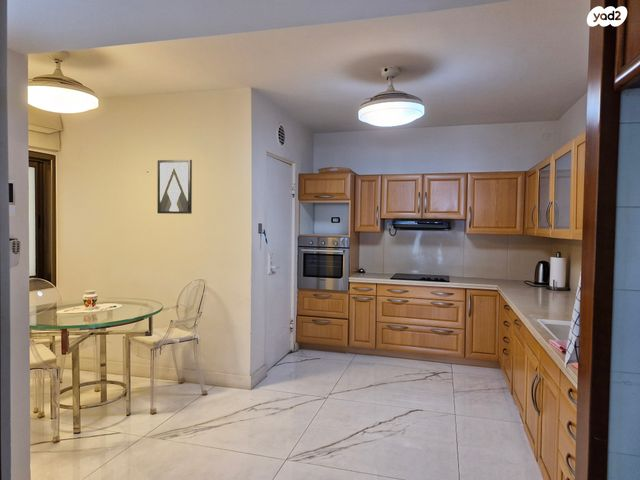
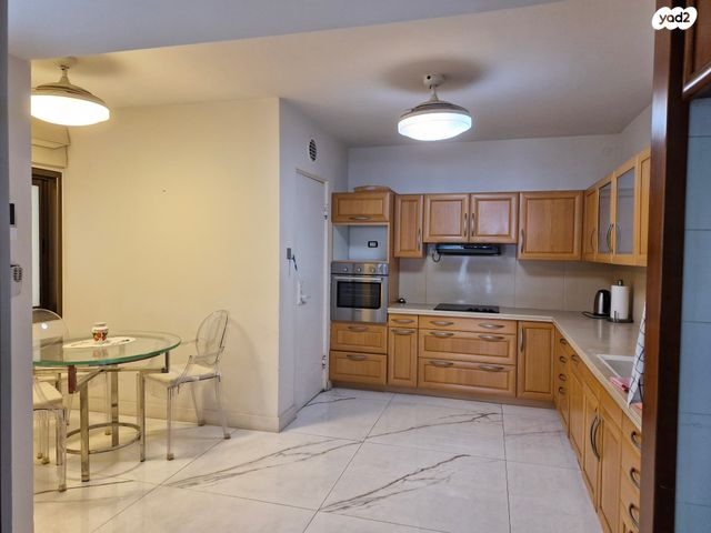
- wall art (174, 186)
